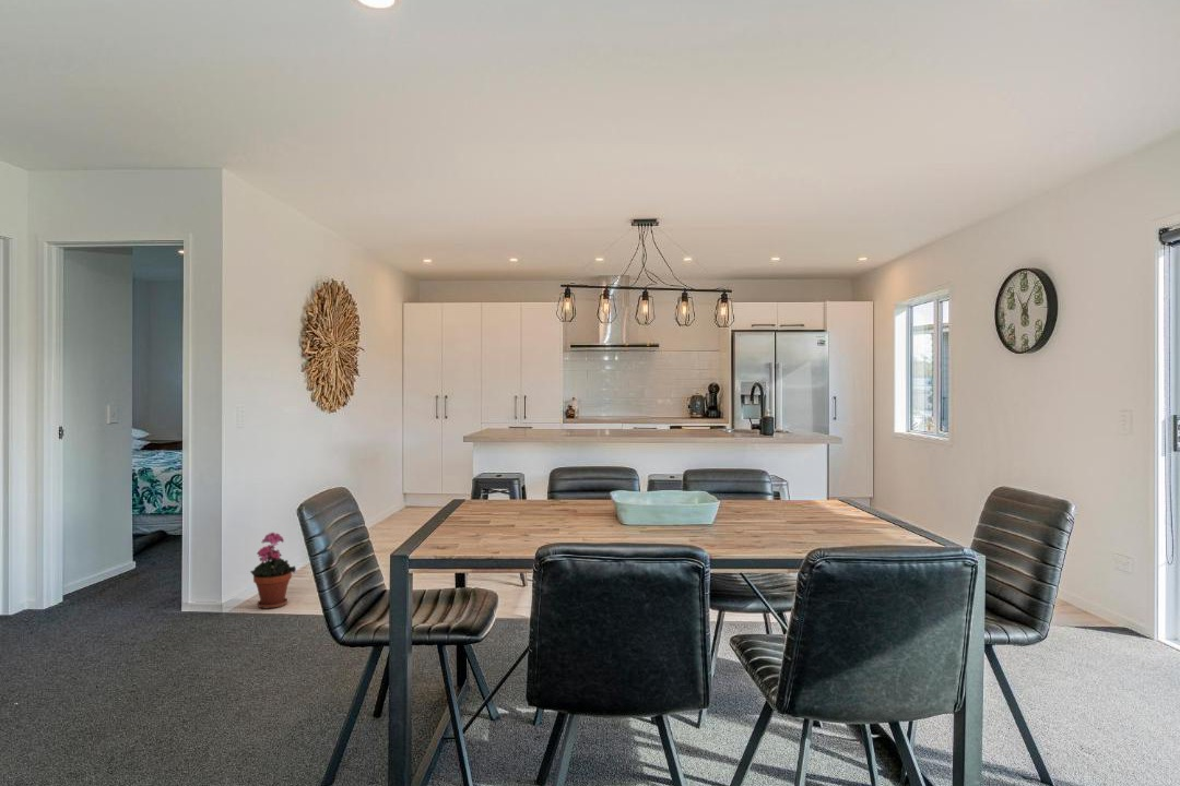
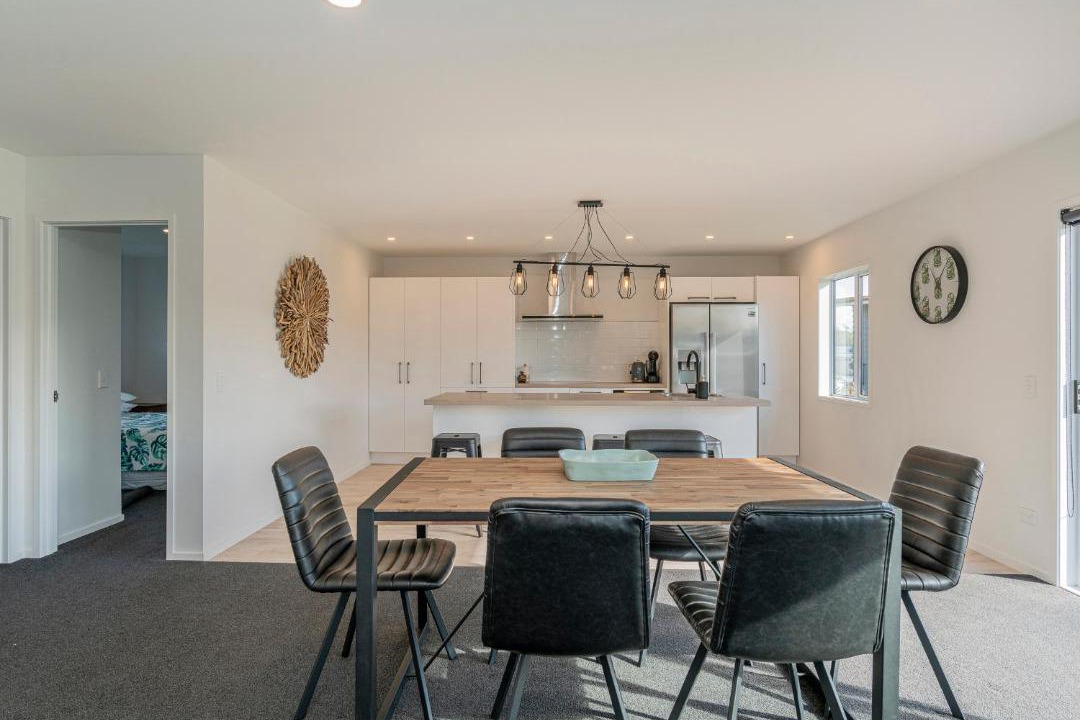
- potted plant (271, 569)
